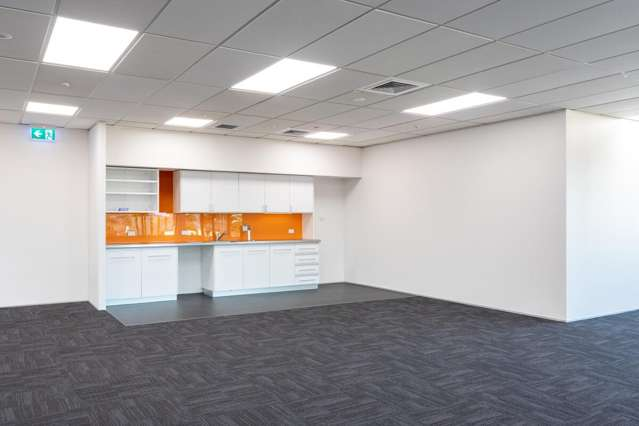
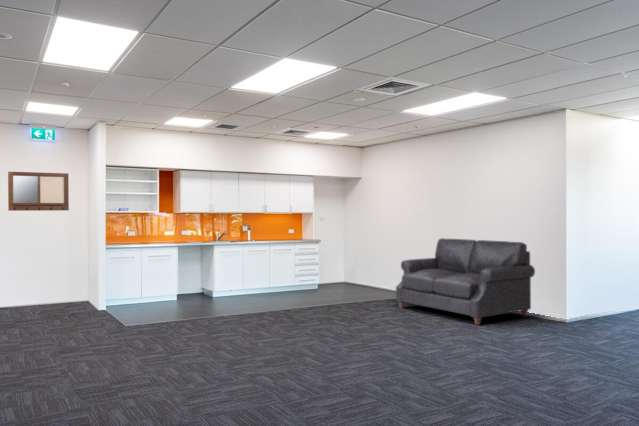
+ sofa (459, 276)
+ writing board (39, 191)
